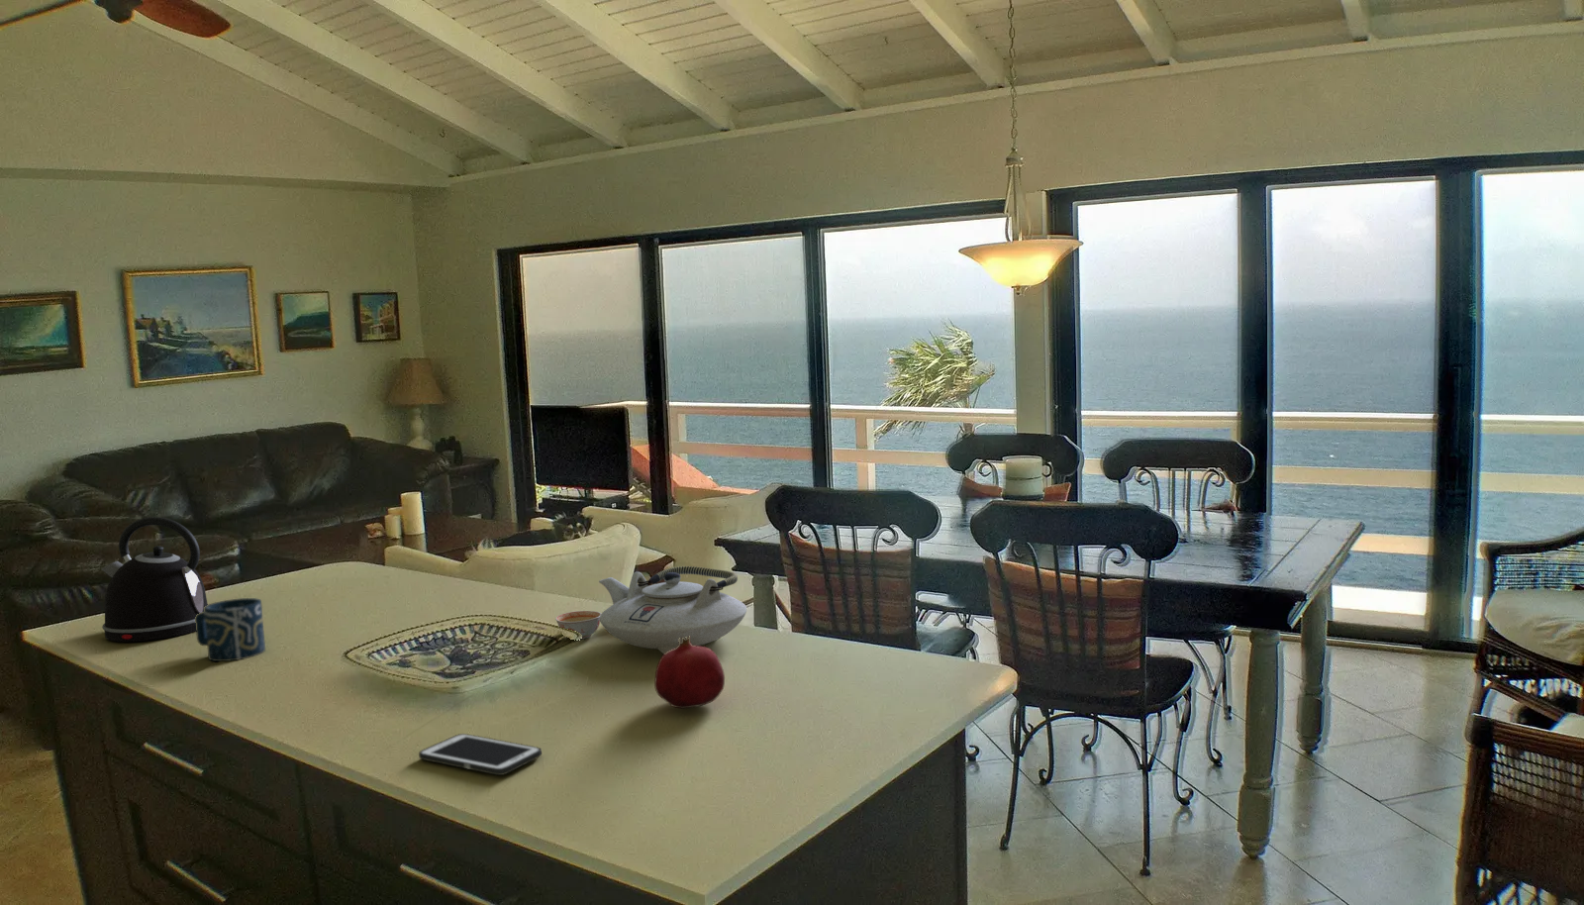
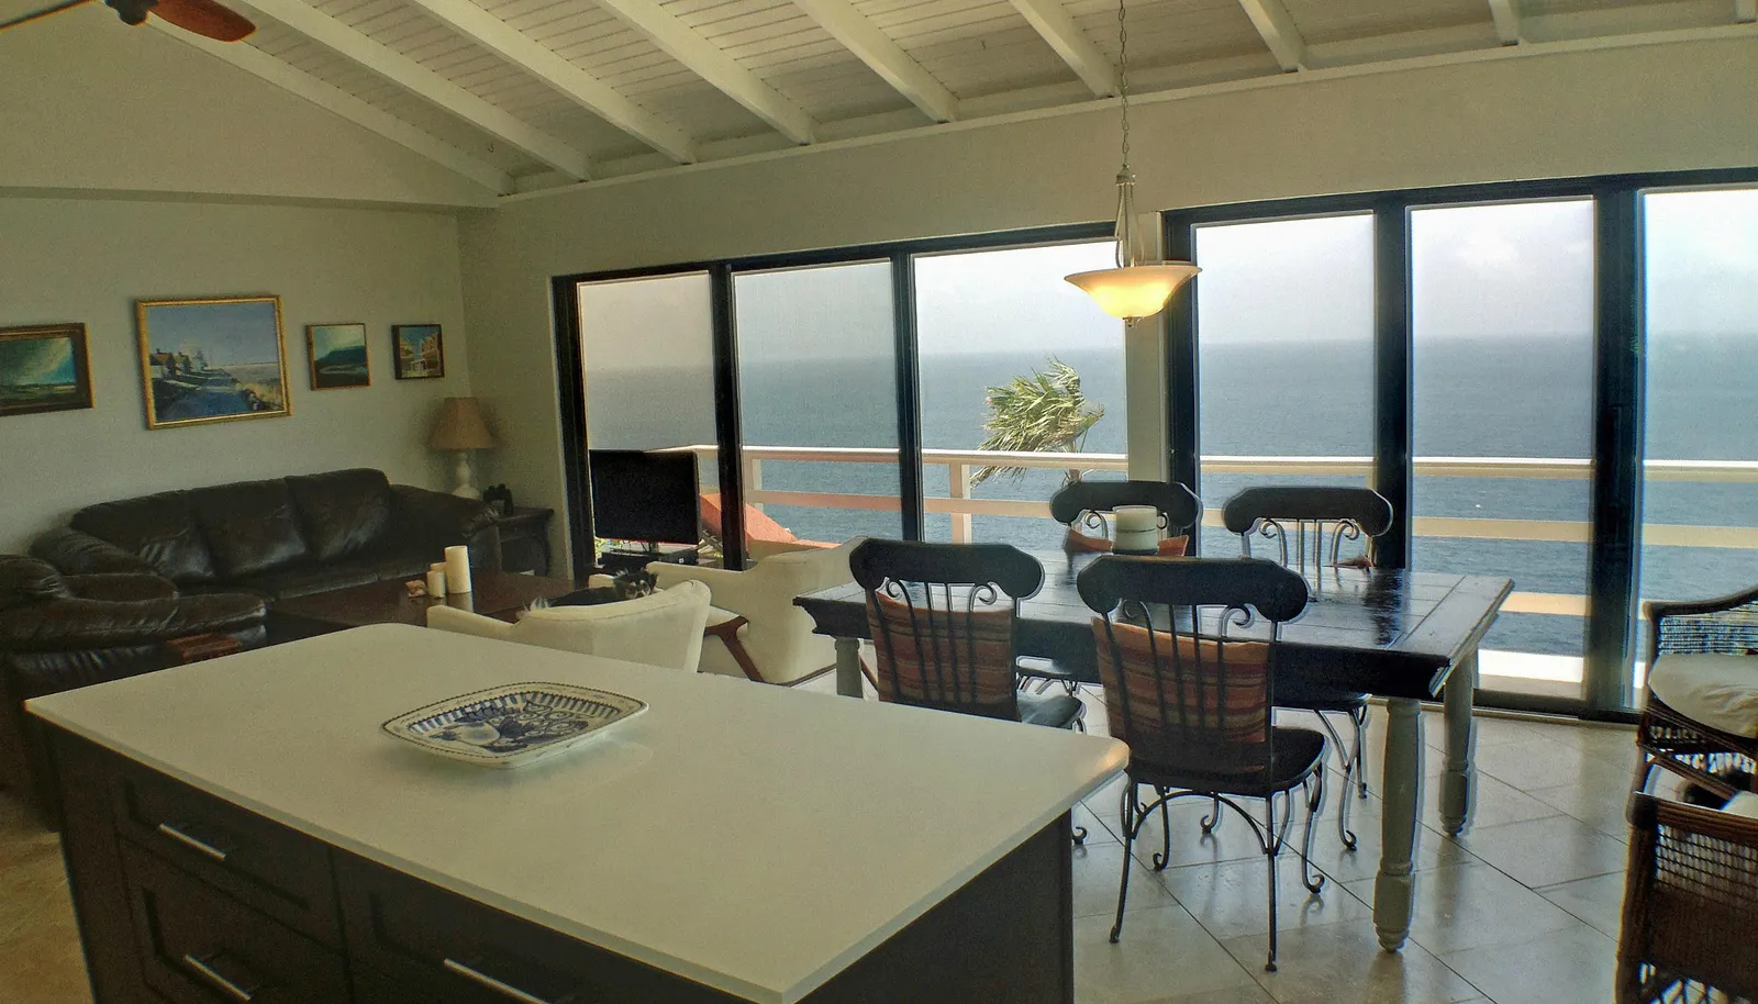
- cell phone (480, 754)
- kettle (154, 573)
- teapot (651, 605)
- fruit (688, 670)
- cup (227, 629)
